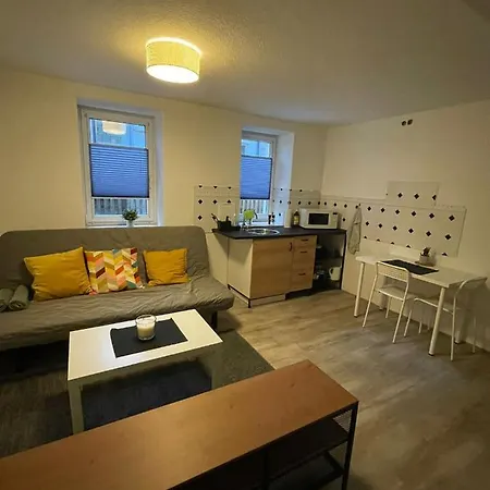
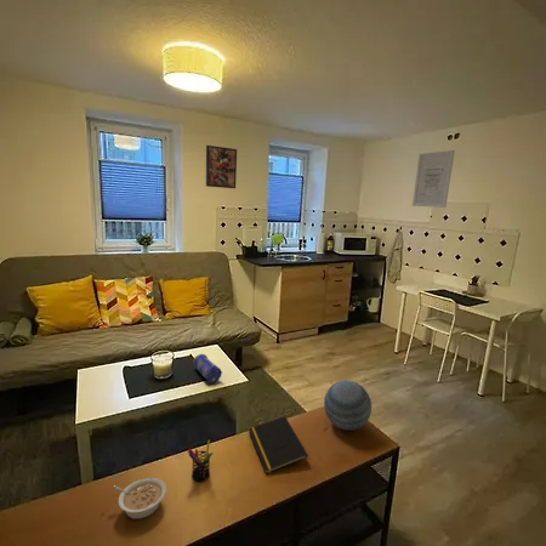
+ wall art (432, 180)
+ decorative ball (347, 404)
+ pen holder (201, 460)
+ legume (141, 499)
+ pencil case (206, 366)
+ notepad (275, 442)
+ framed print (221, 167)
